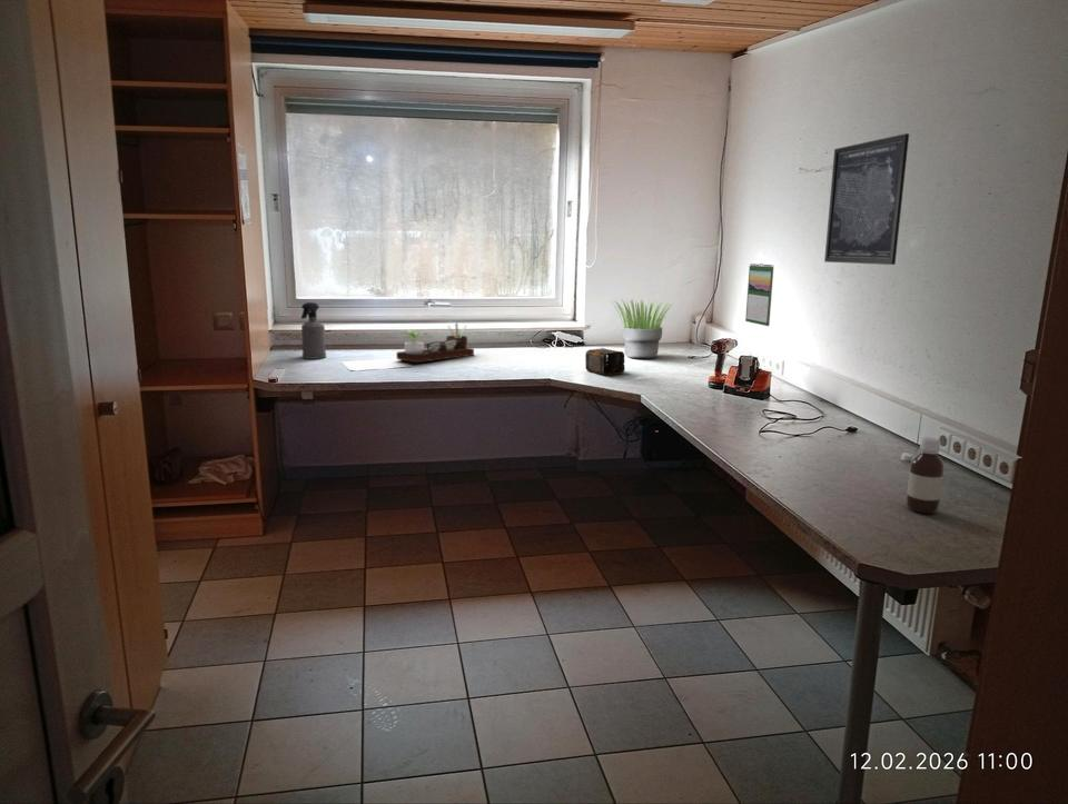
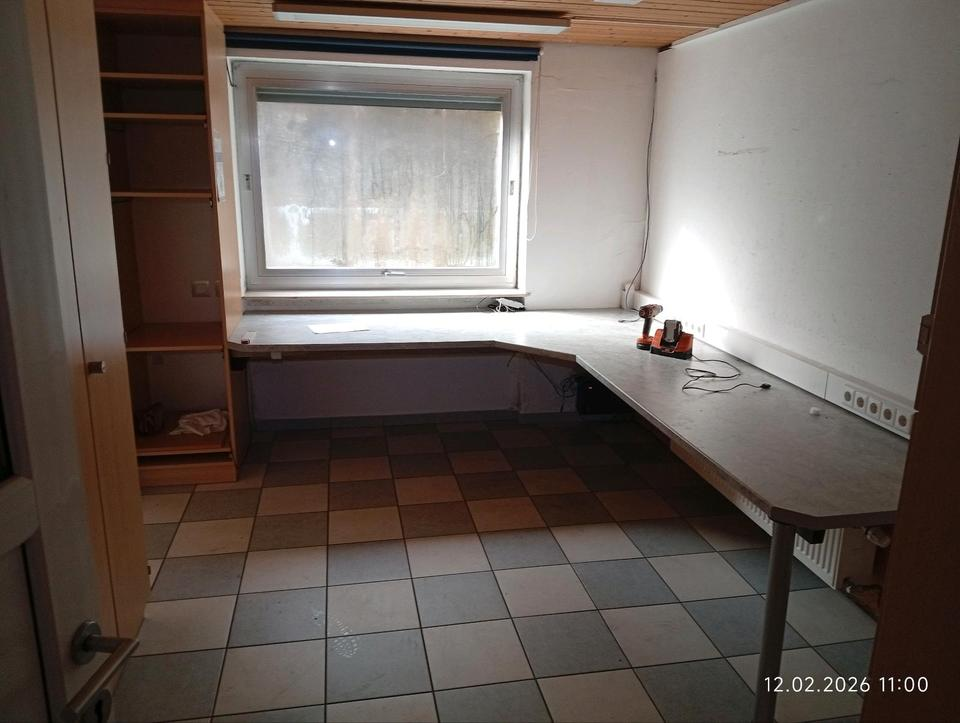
- spray bottle (312, 329)
- wall art (862, 202)
- calendar (759, 294)
- bottle (926, 475)
- desk organizer (436, 341)
- can (604, 360)
- potted plant (641, 328)
